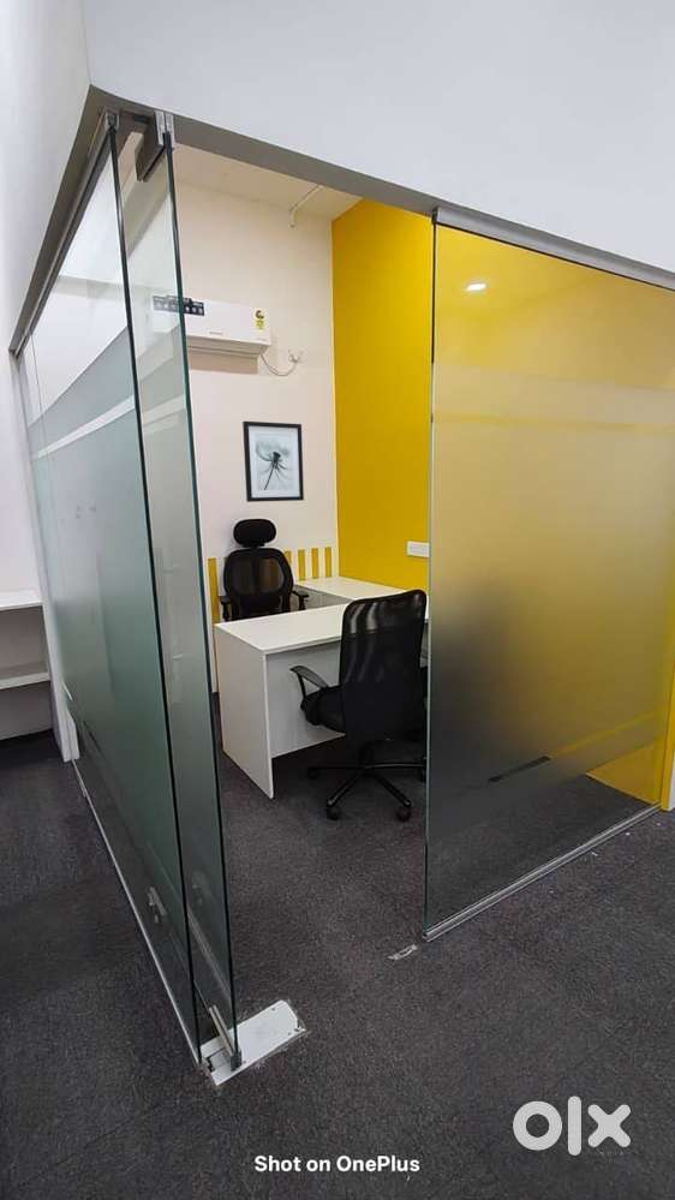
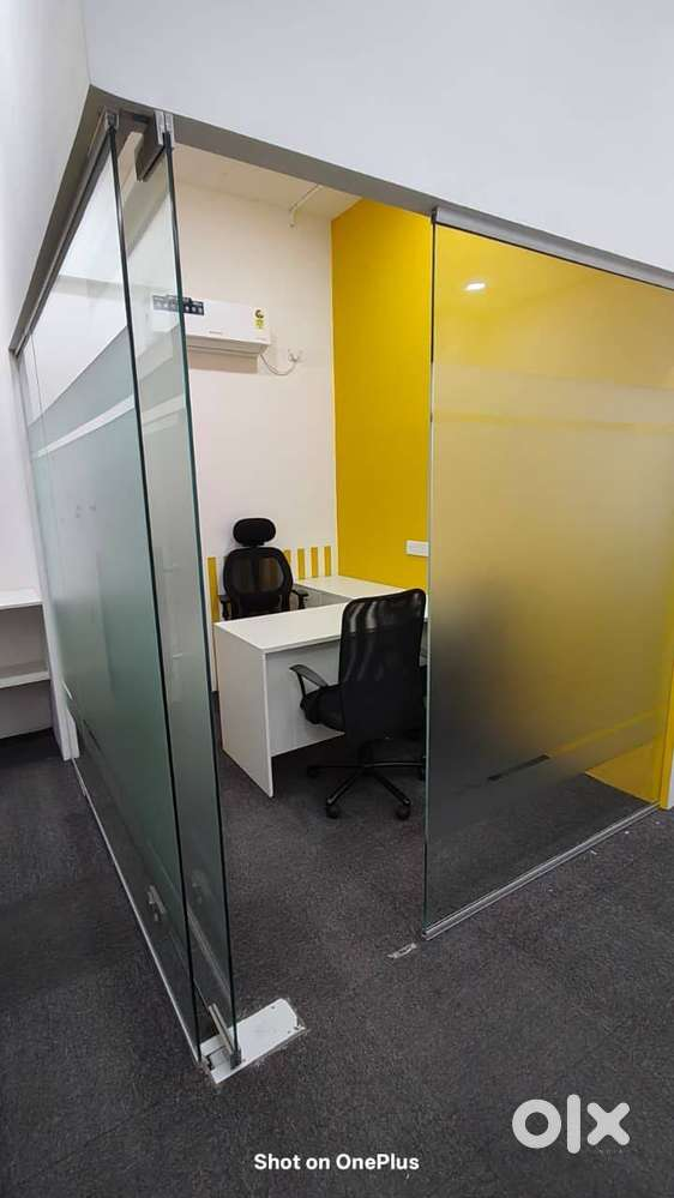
- wall art (274, 462)
